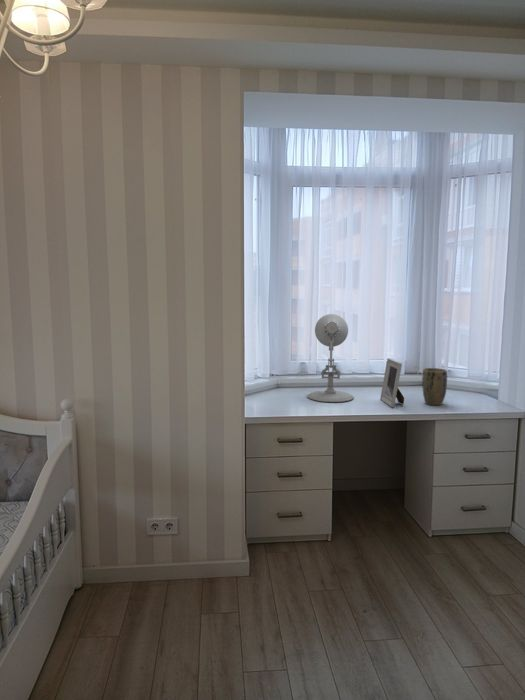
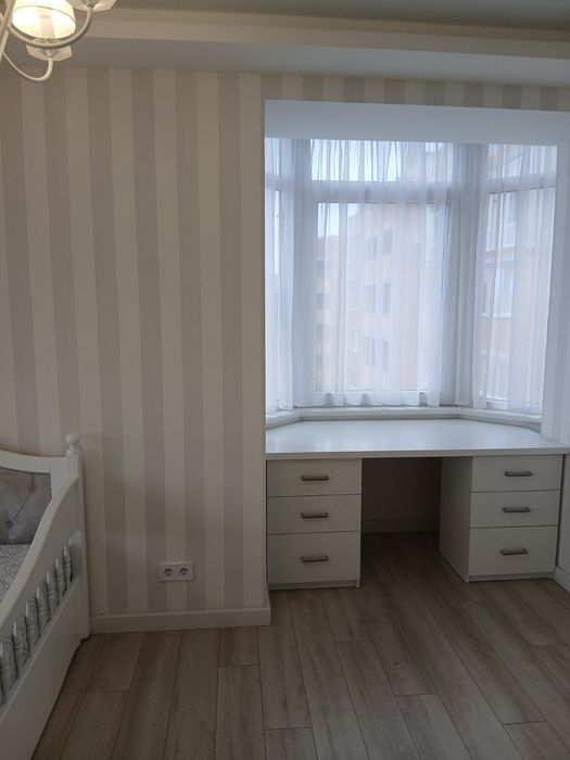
- plant pot (434, 386)
- picture frame (394, 382)
- desk lamp (331, 356)
